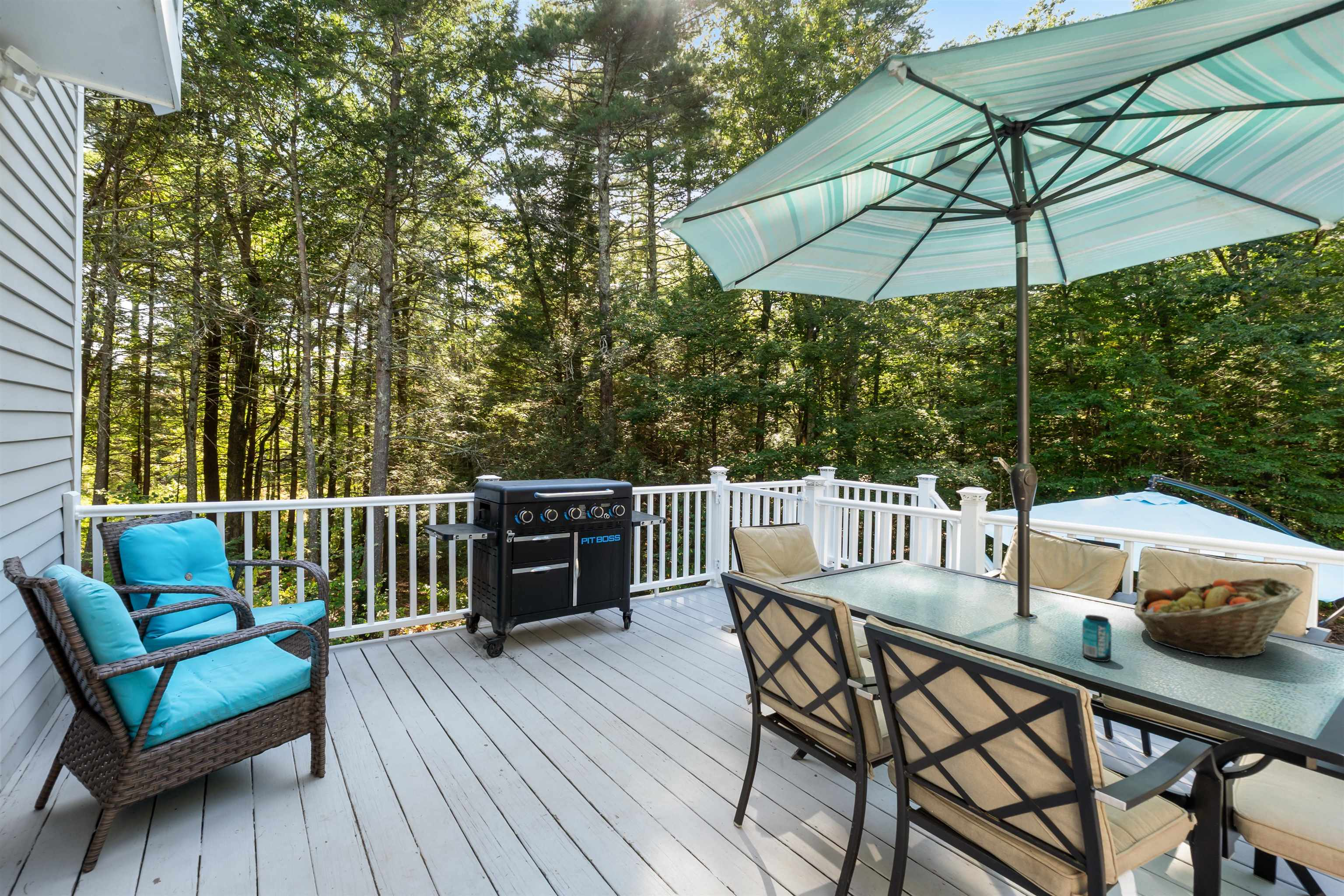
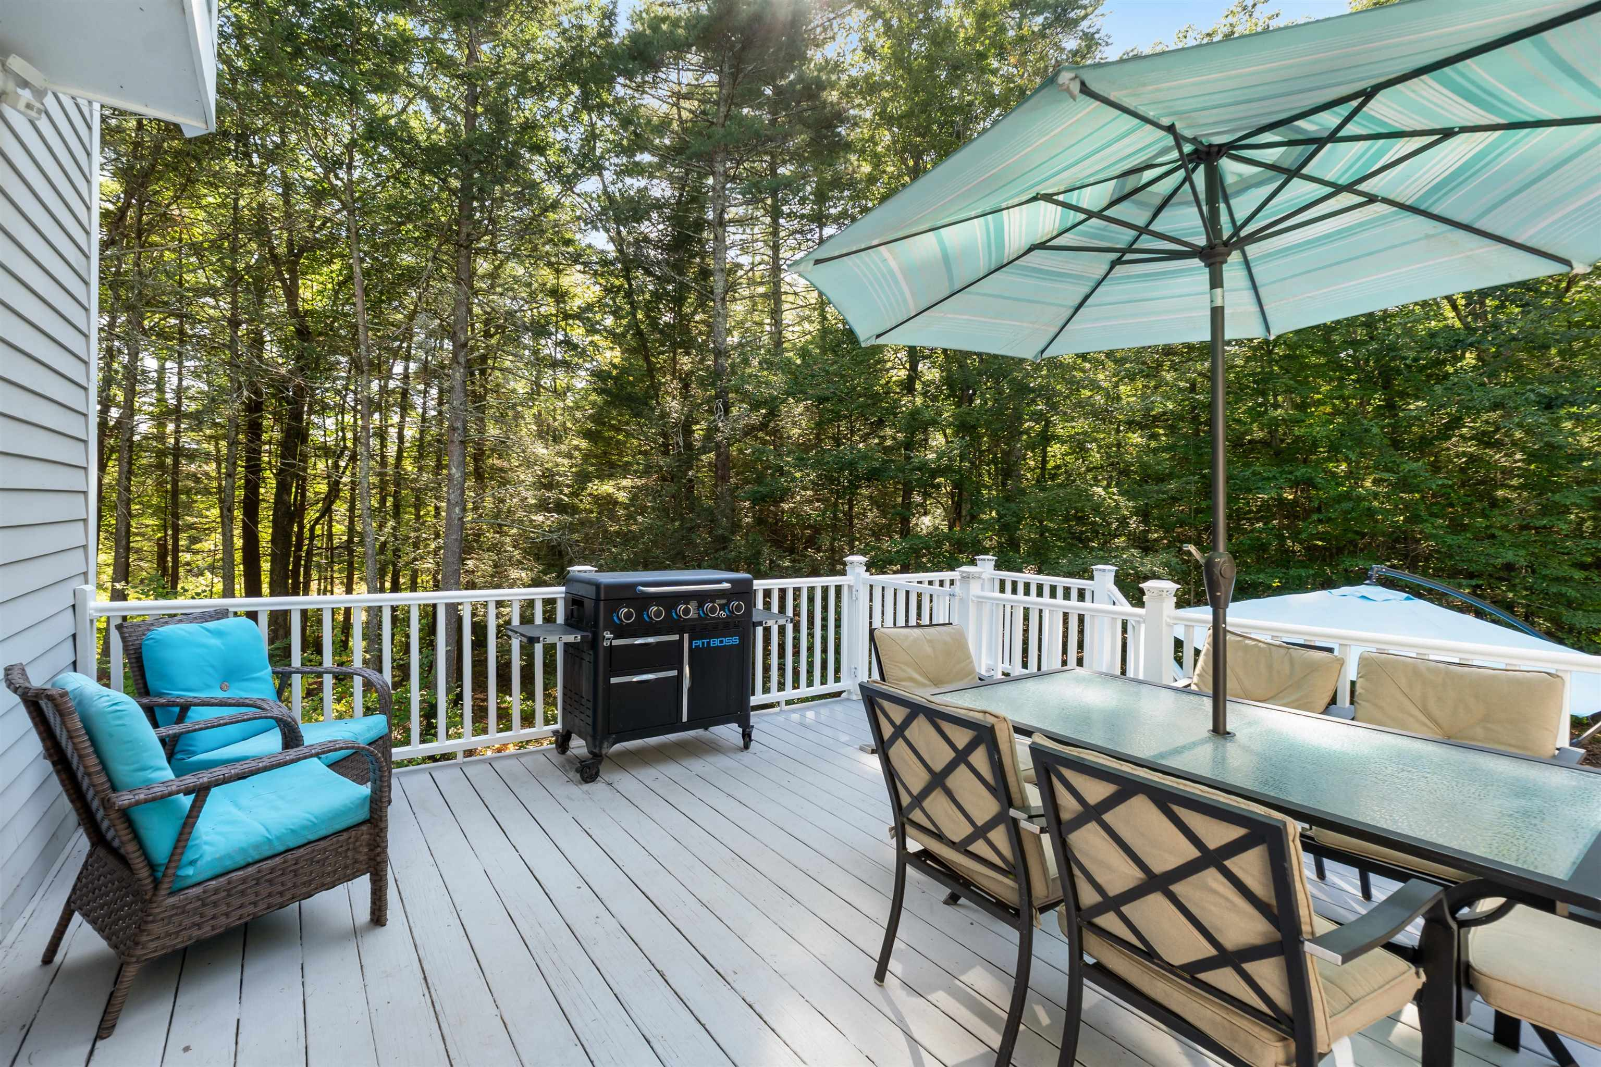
- beverage can (1096, 637)
- fruit basket (1211, 610)
